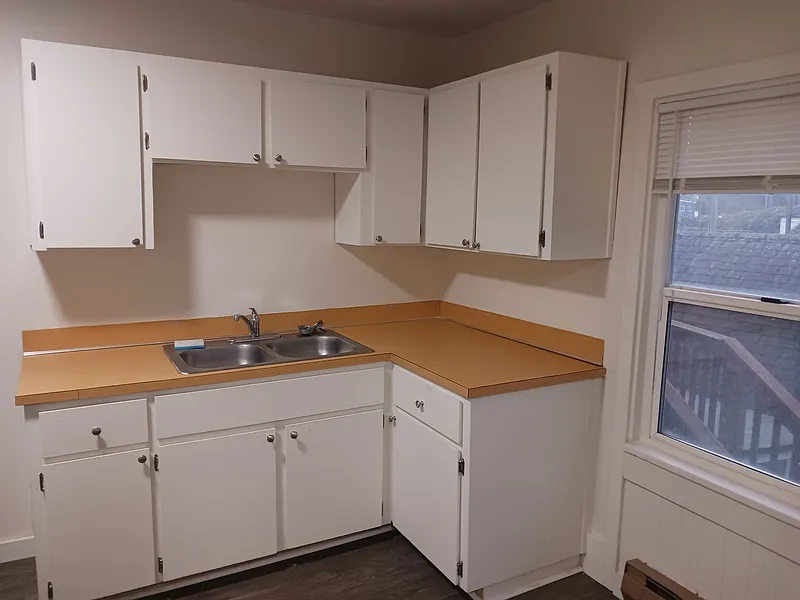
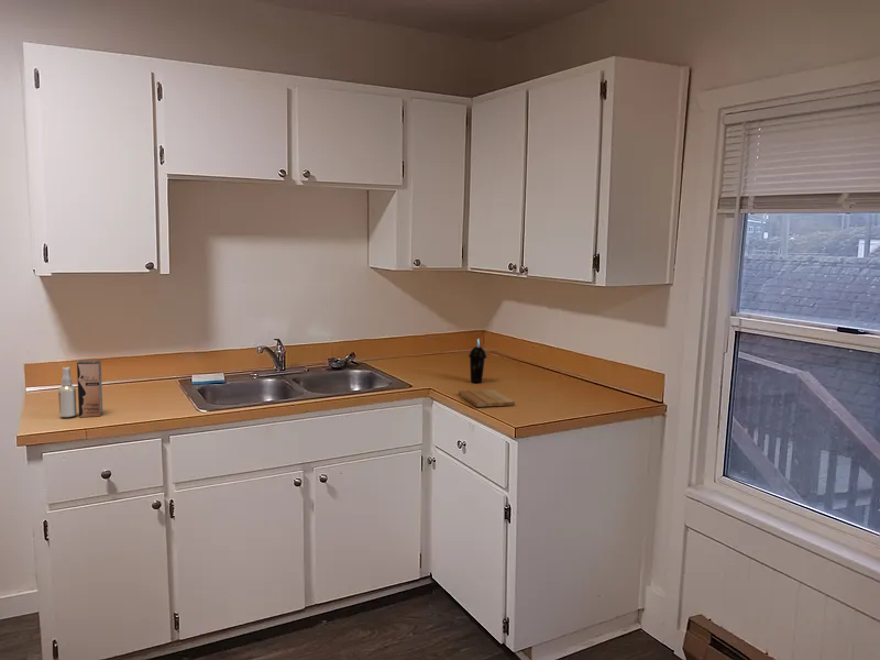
+ cup (477, 360)
+ cutting board (485, 397)
+ spray bottle (80, 388)
